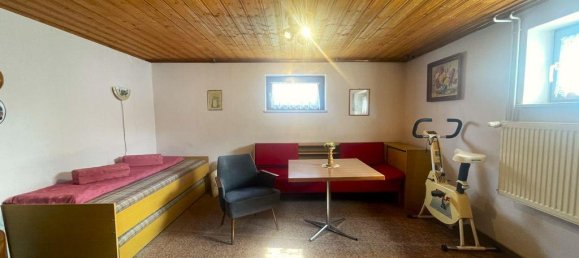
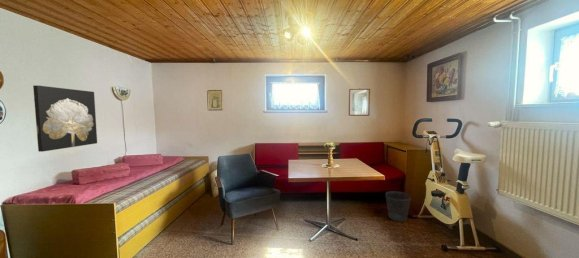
+ wastebasket (397, 206)
+ wall art (69, 118)
